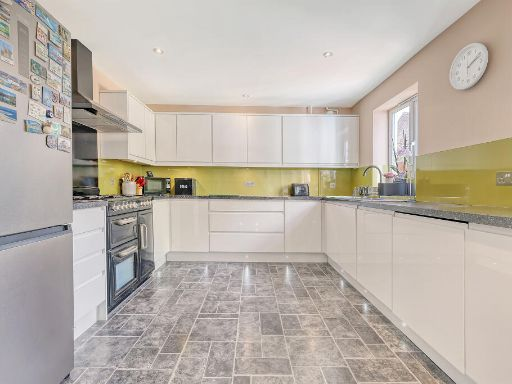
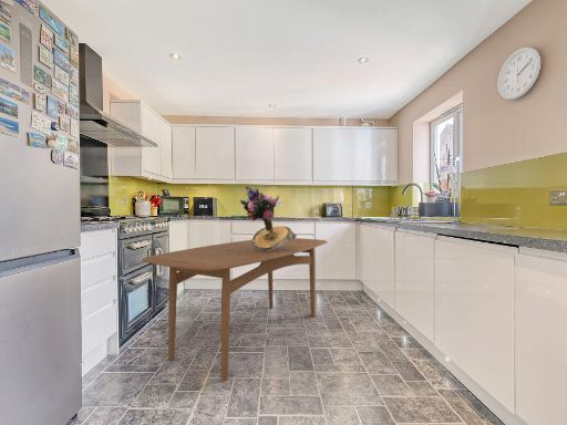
+ bouquet (267, 218)
+ dining table (248, 282)
